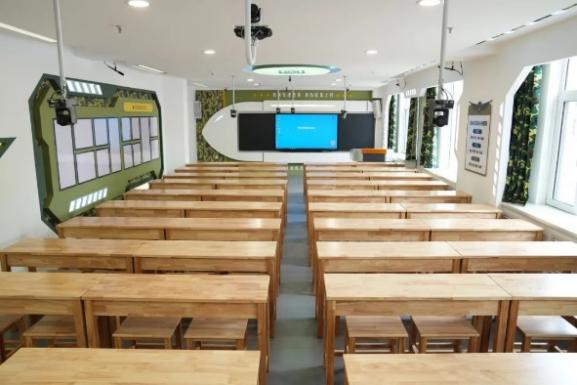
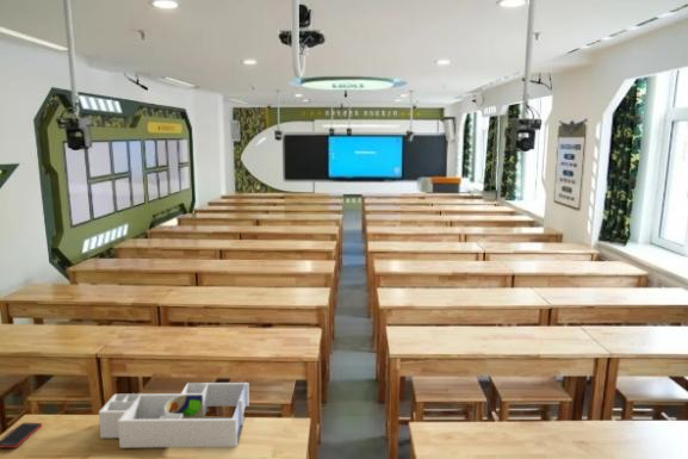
+ cell phone (19, 434)
+ desk organizer (176, 413)
